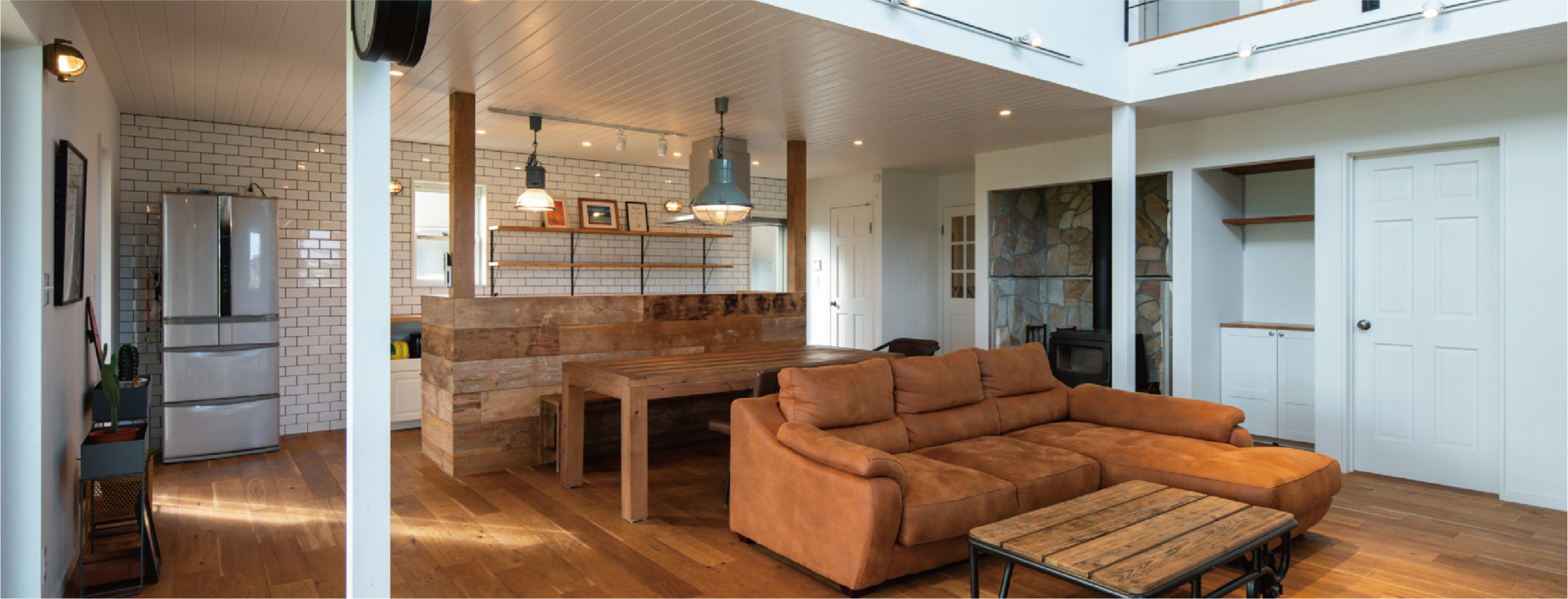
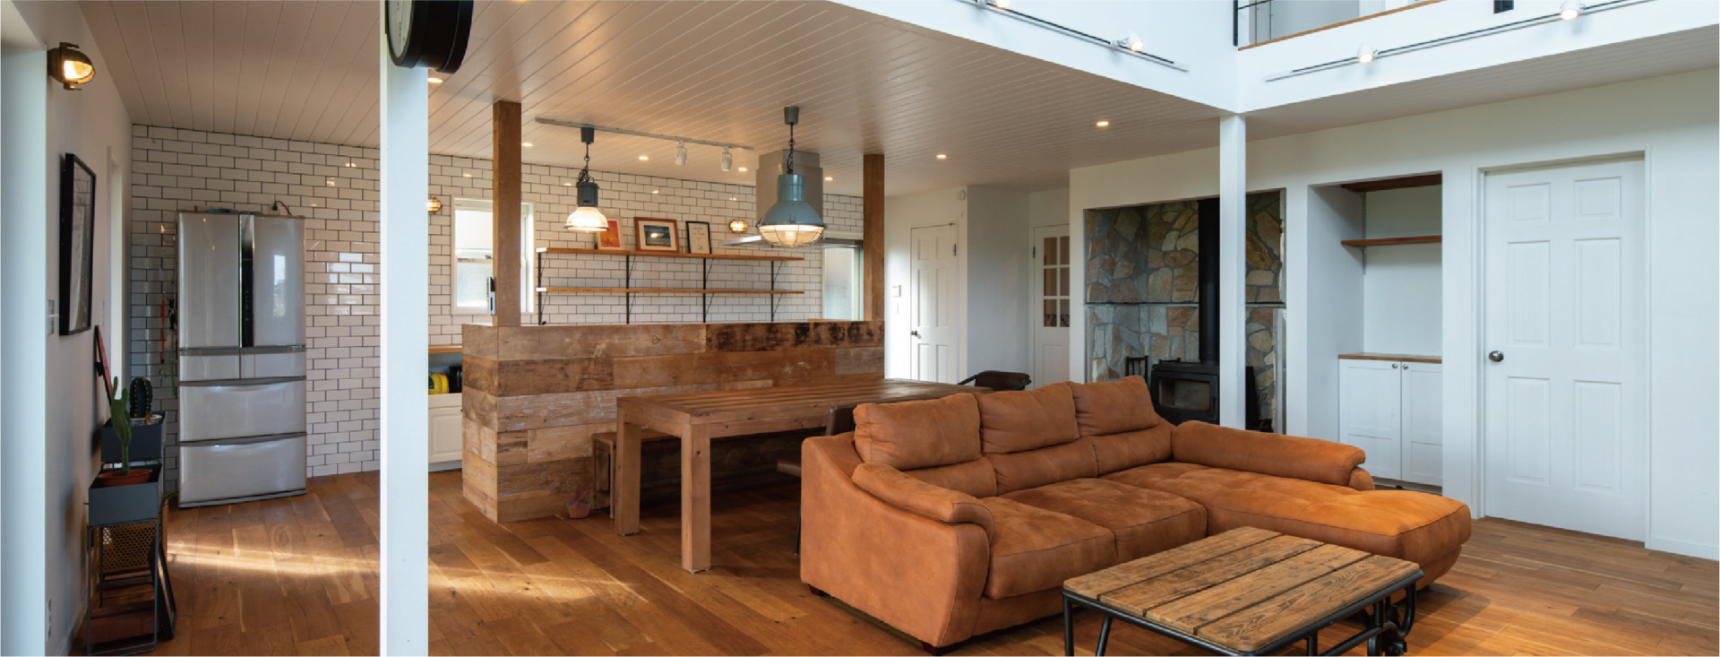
+ potted plant (579, 499)
